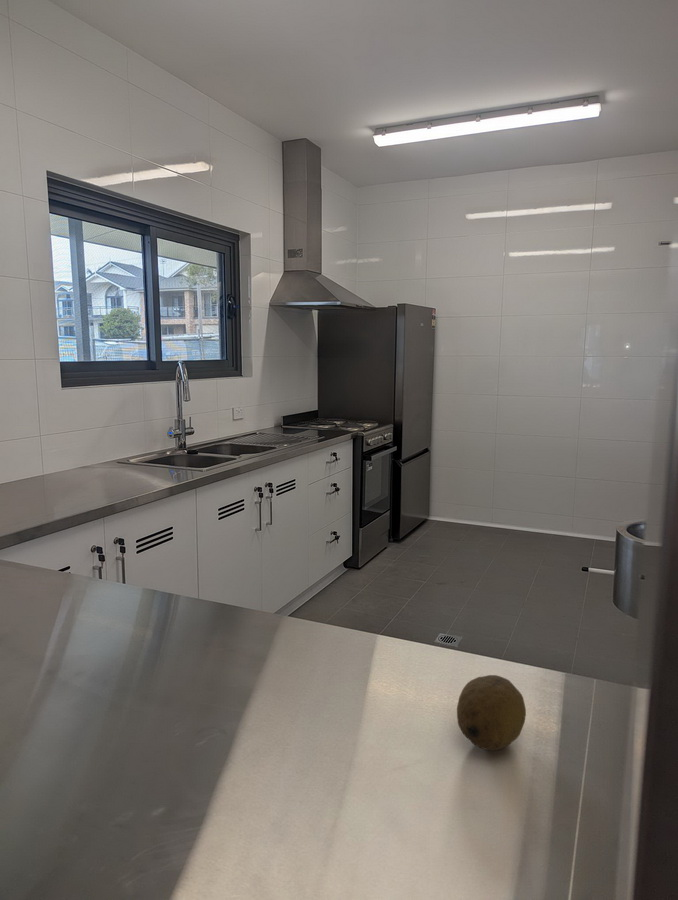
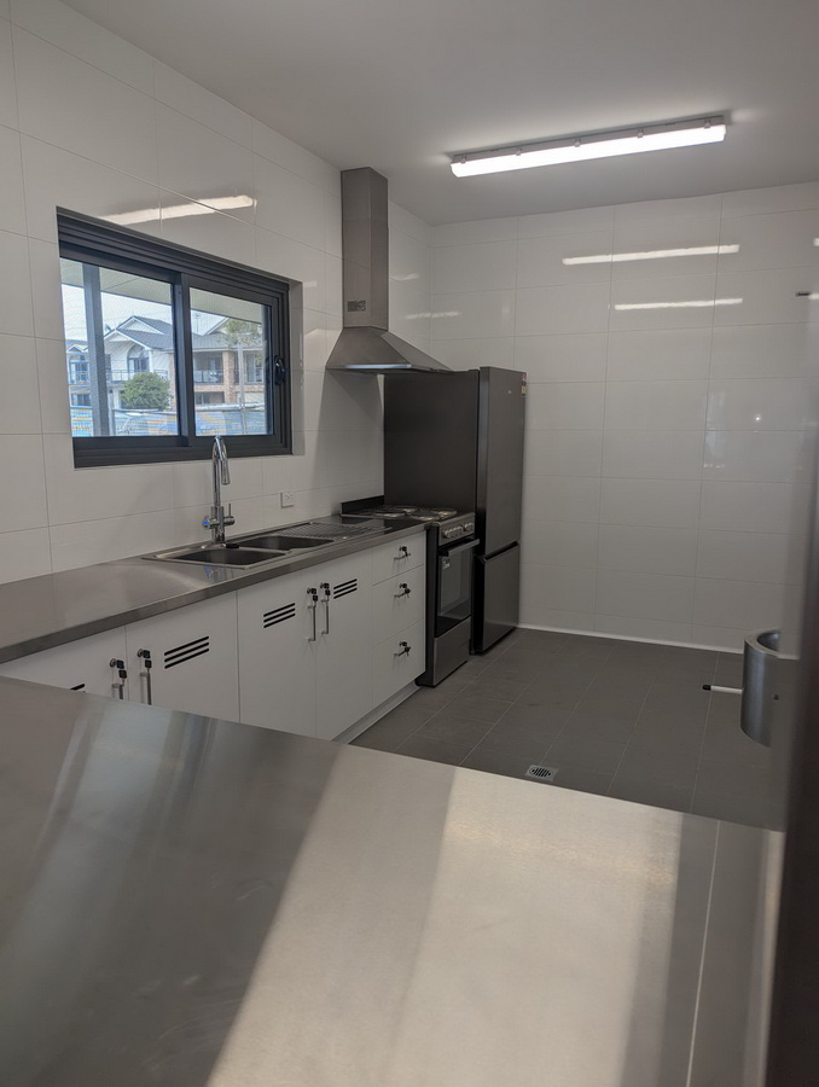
- fruit (491, 711)
